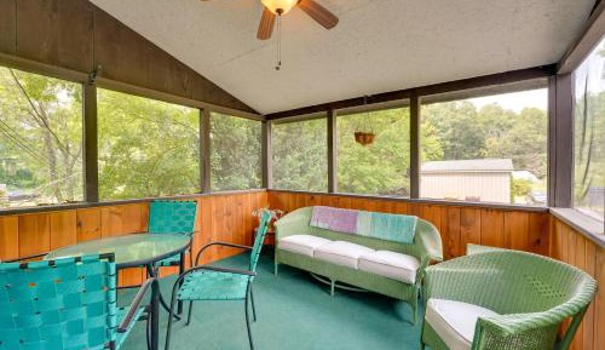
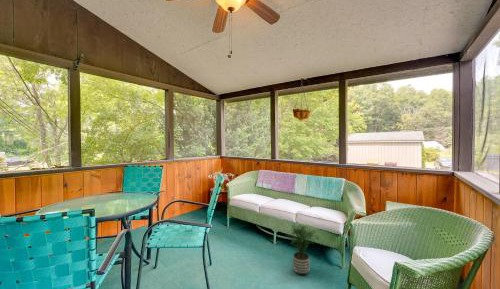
+ potted plant (302, 248)
